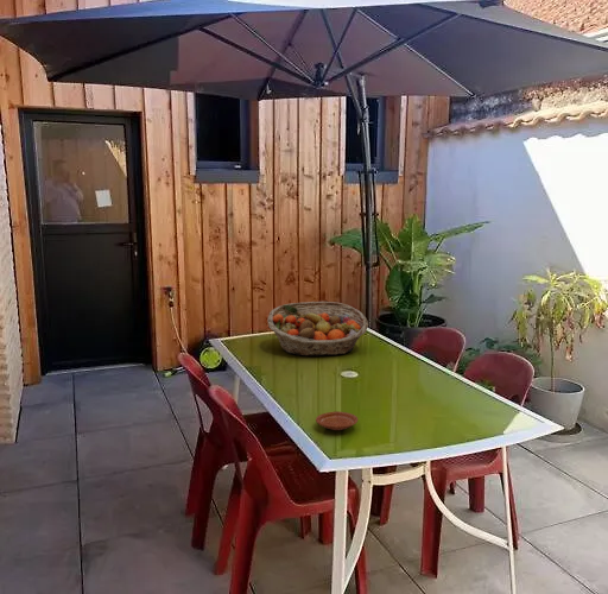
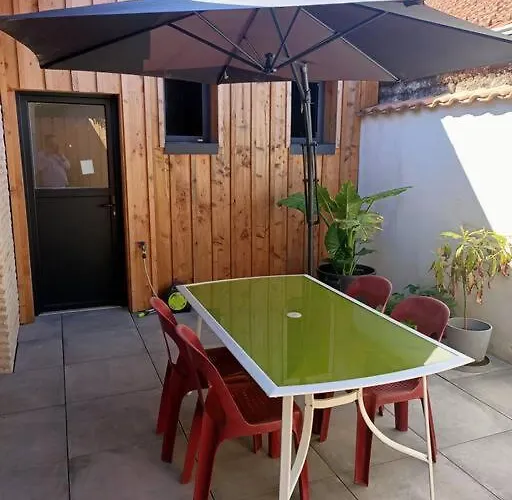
- plate (336, 423)
- fruit basket (317, 328)
